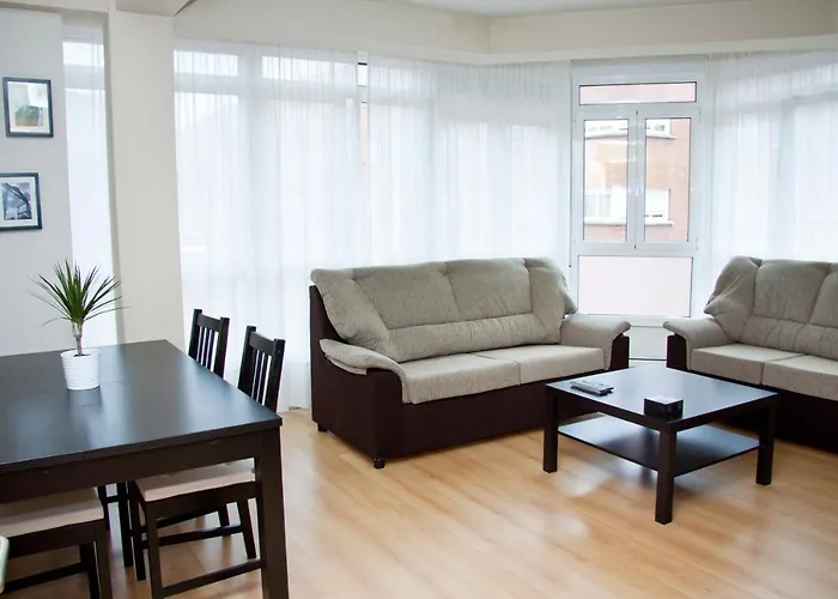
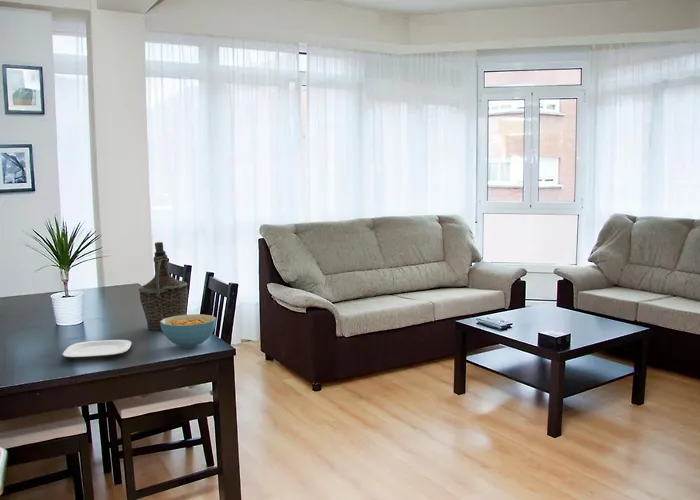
+ bottle (162, 285)
+ plate (98, 349)
+ cereal bowl (189, 332)
